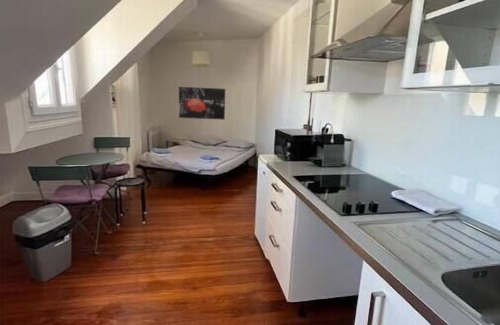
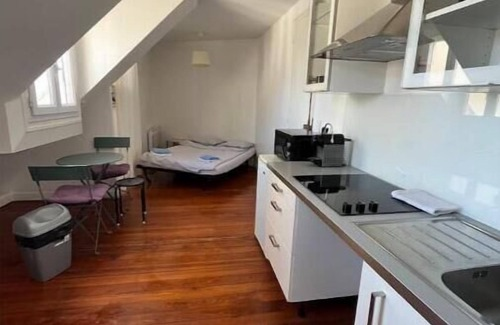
- wall art (202, 103)
